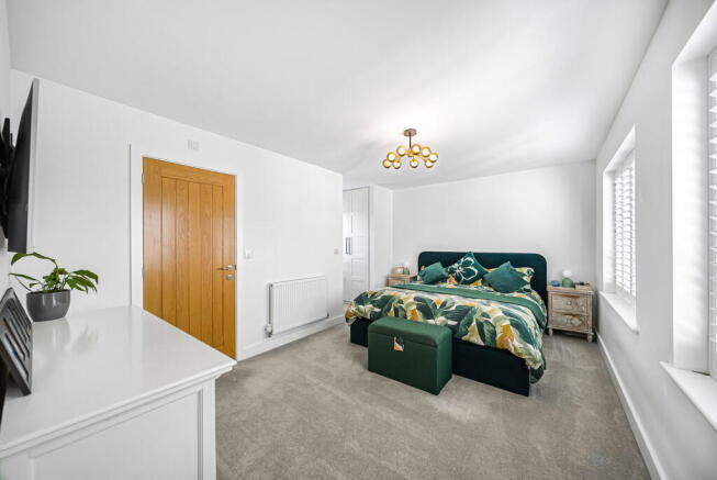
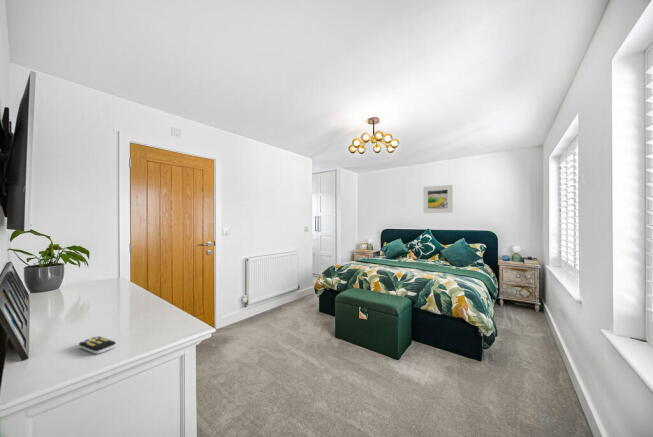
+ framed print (437, 199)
+ remote control (97, 344)
